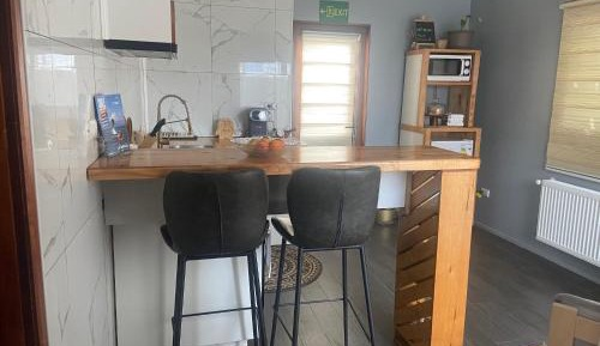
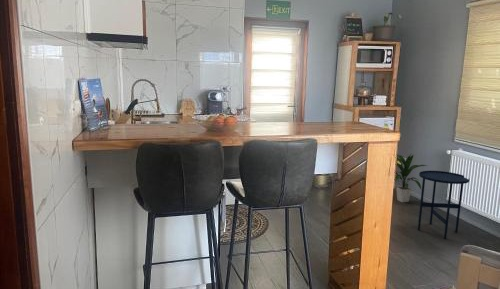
+ side table (440, 203)
+ indoor plant (403, 176)
